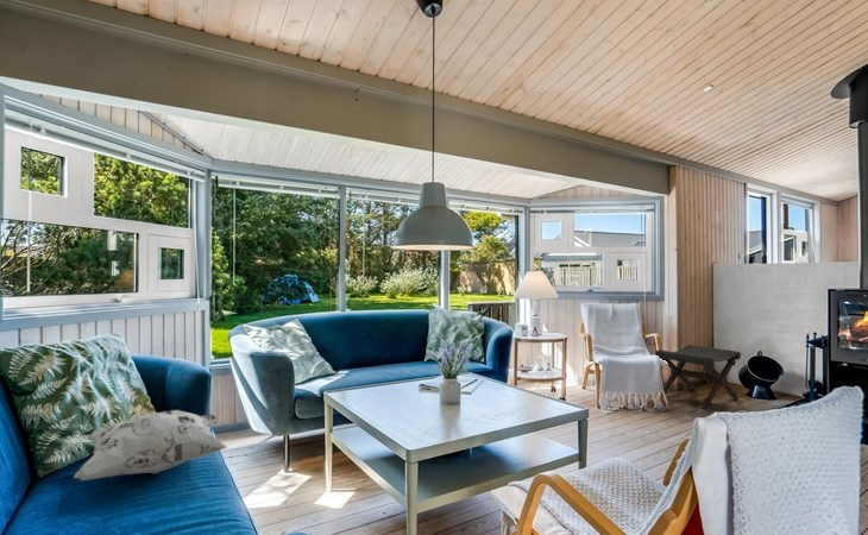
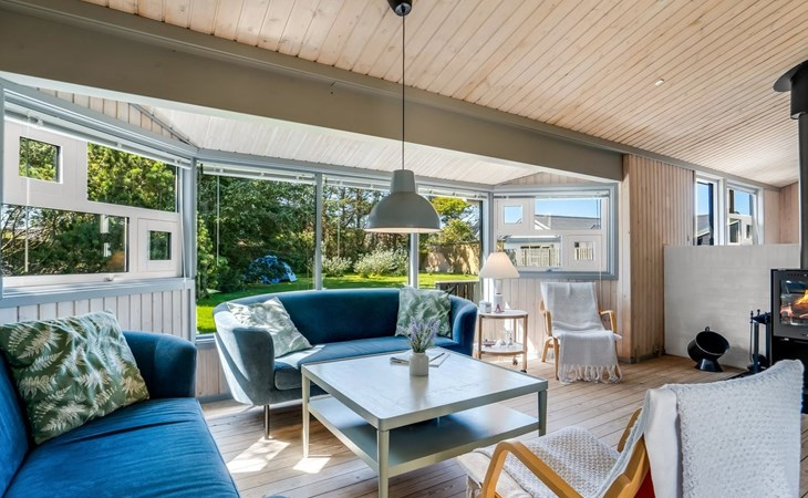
- footstool (697, 373)
- decorative pillow (156, 440)
